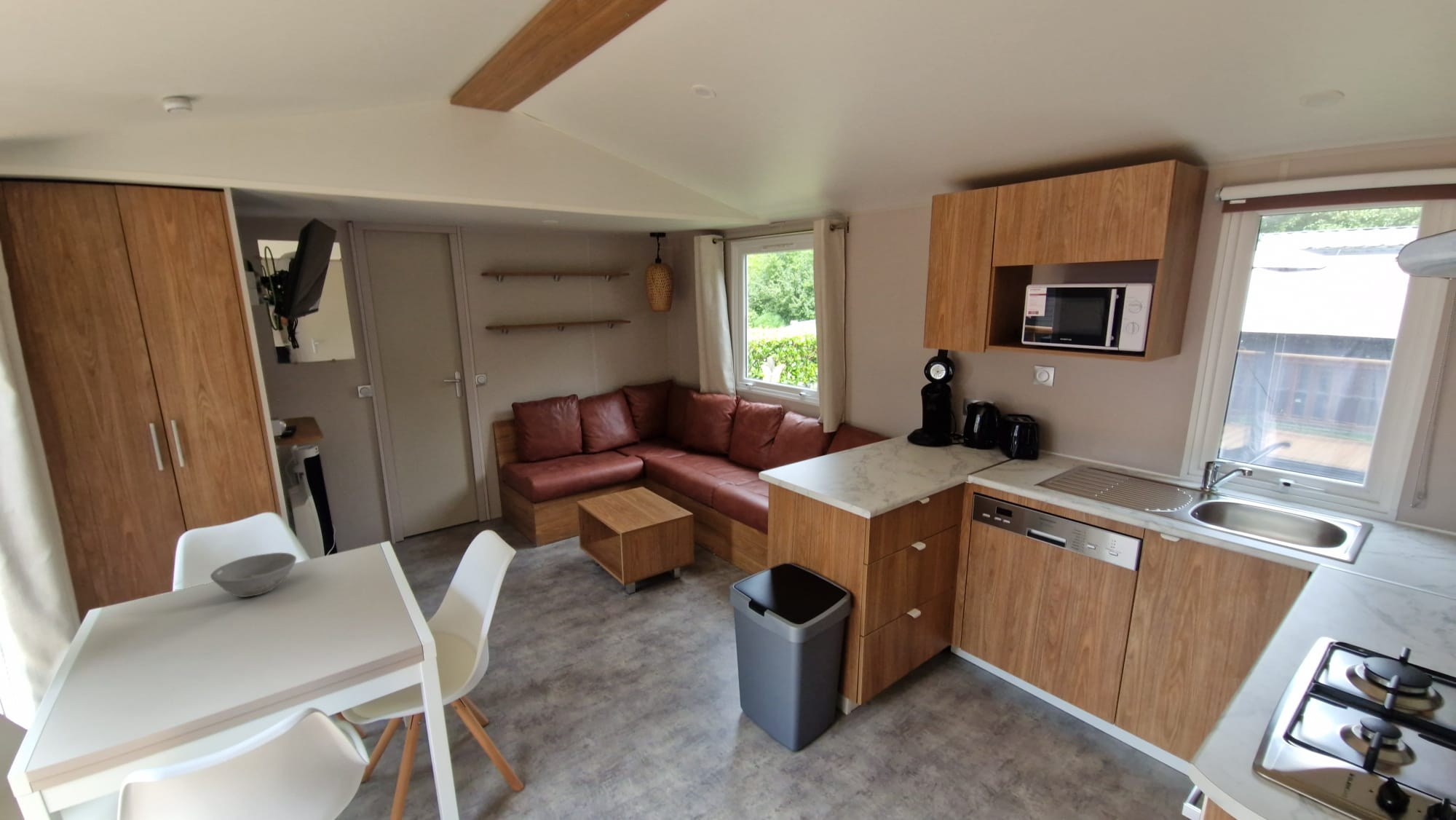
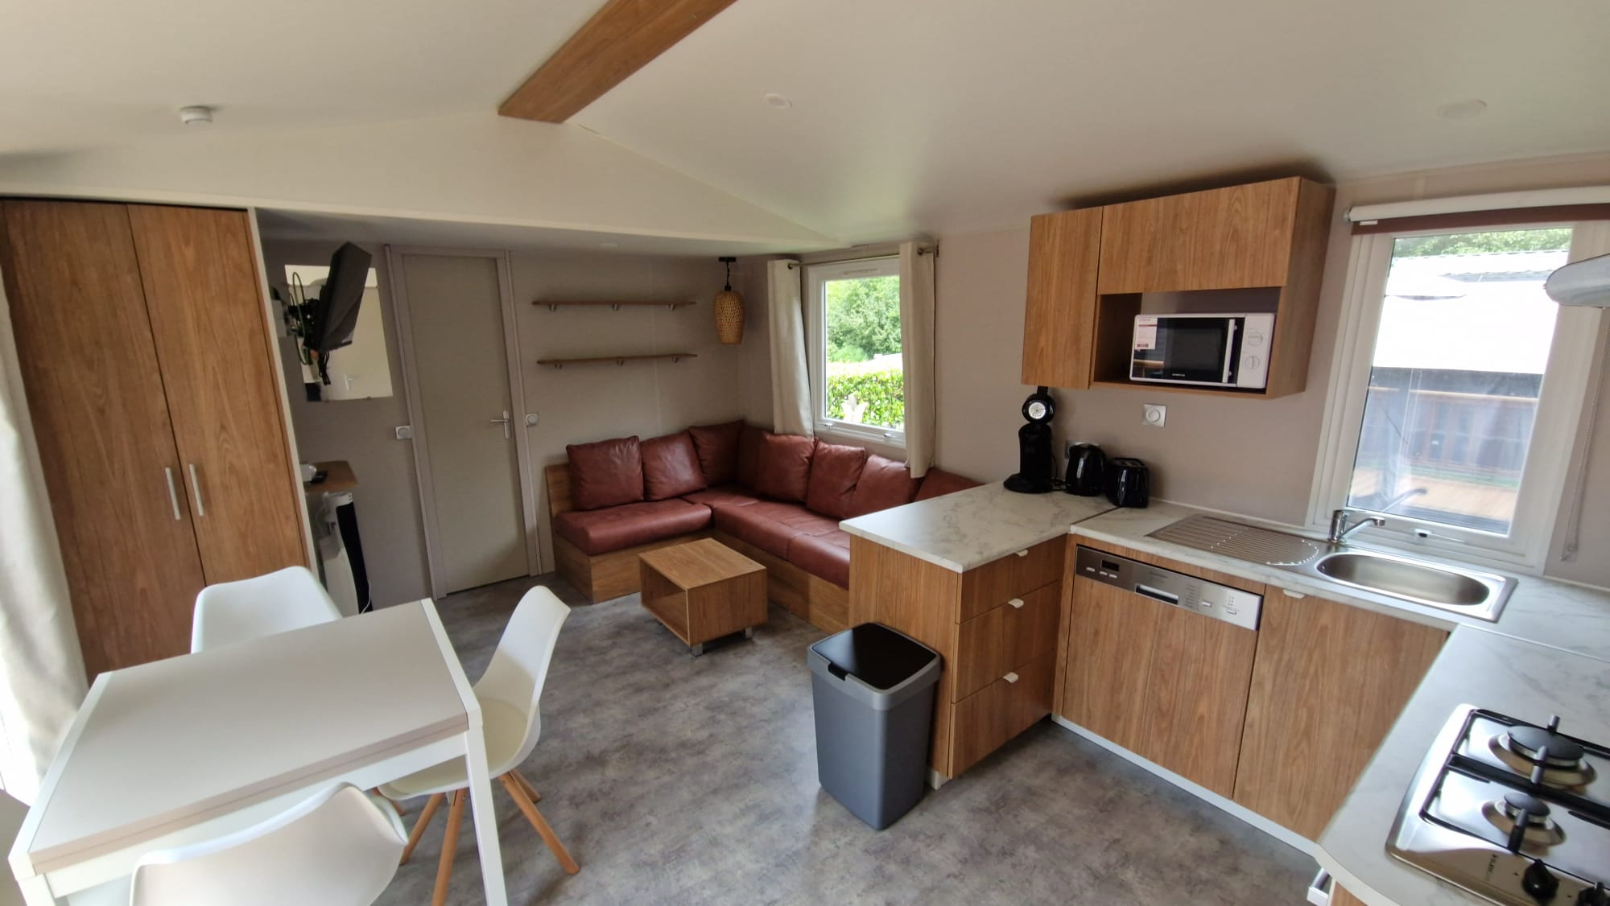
- bowl (256, 577)
